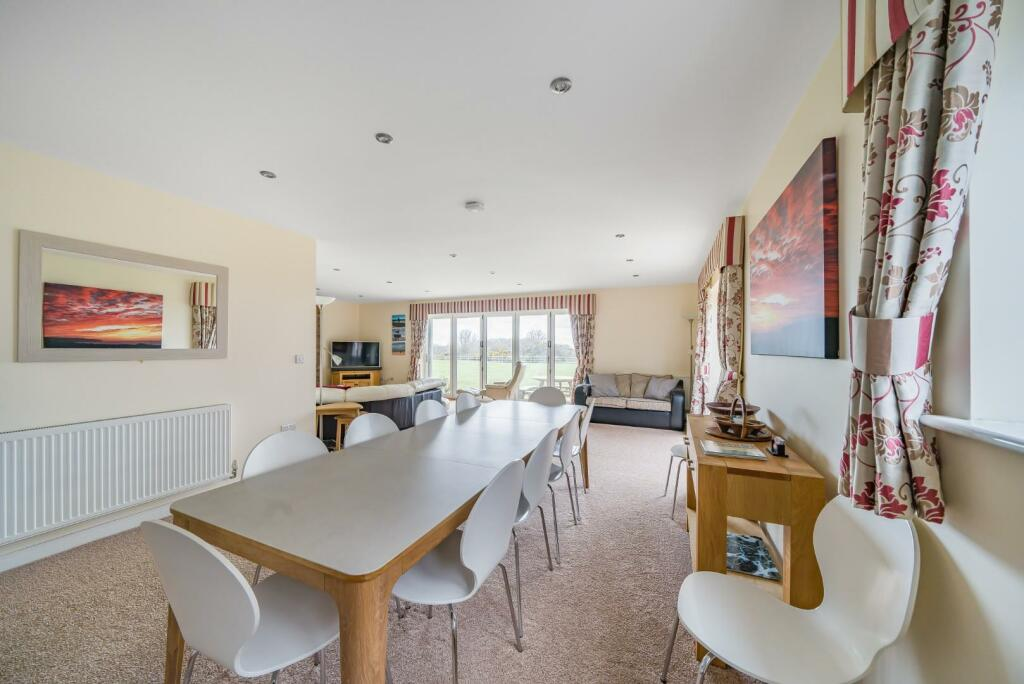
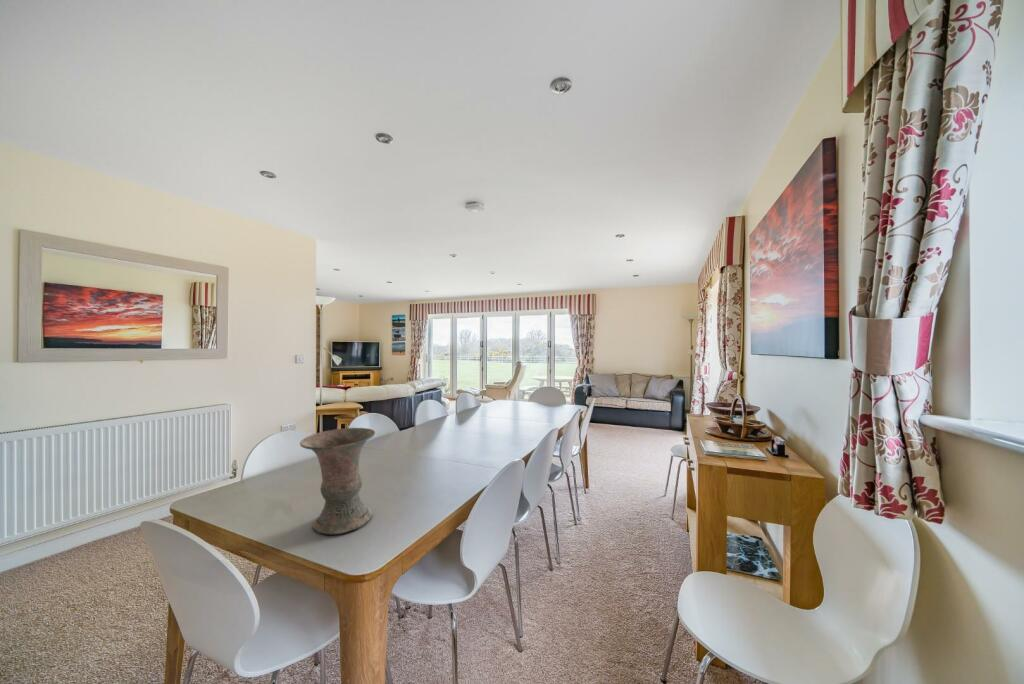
+ vase (338, 478)
